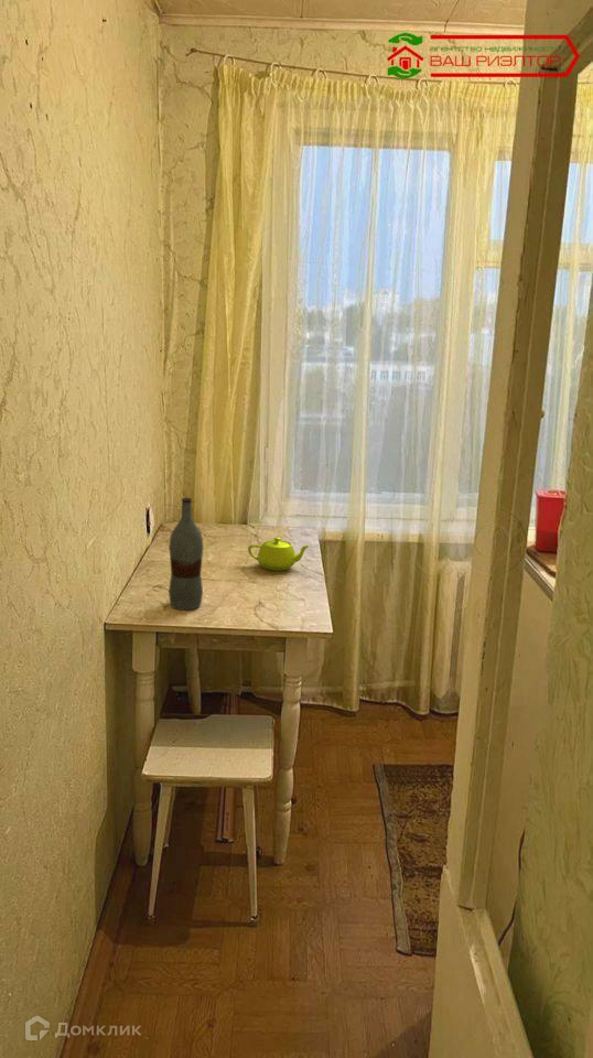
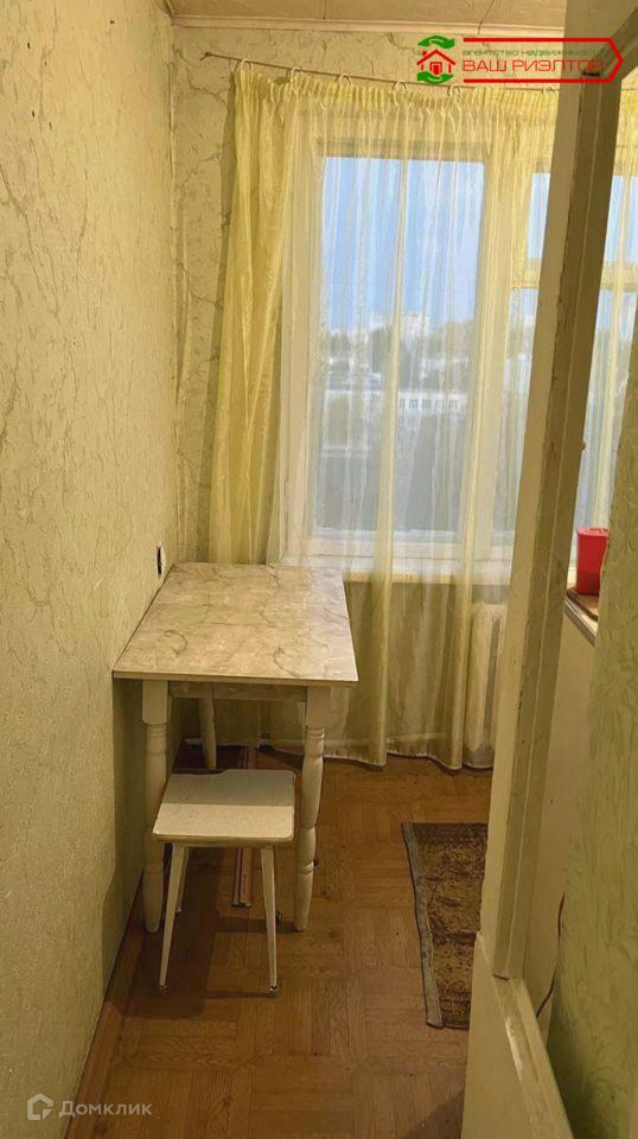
- teapot (279, 552)
- bottle (185, 552)
